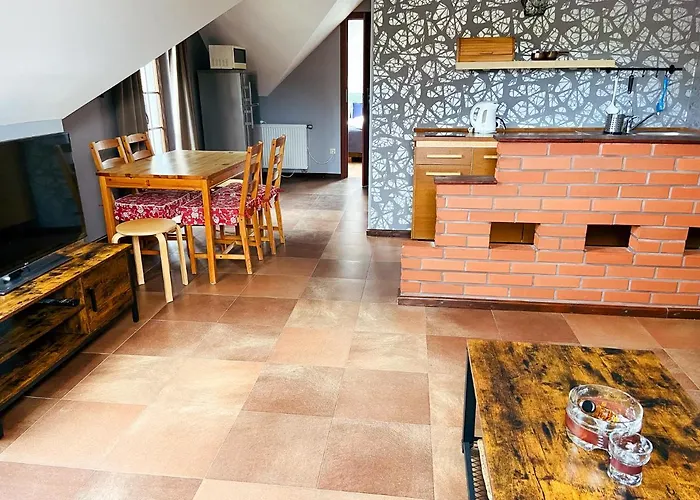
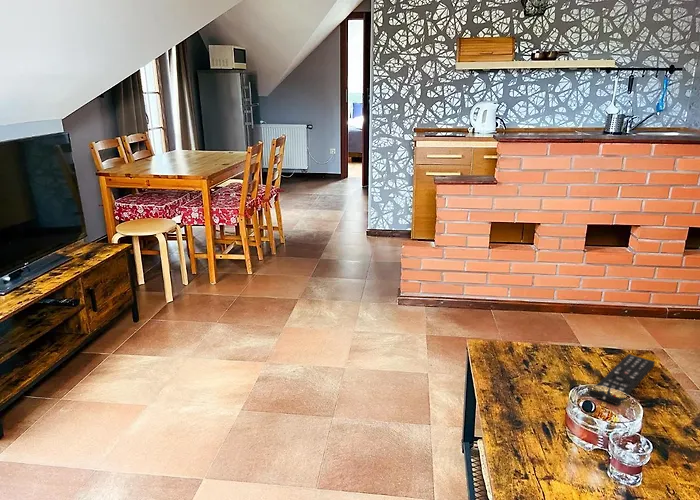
+ remote control (623, 377)
